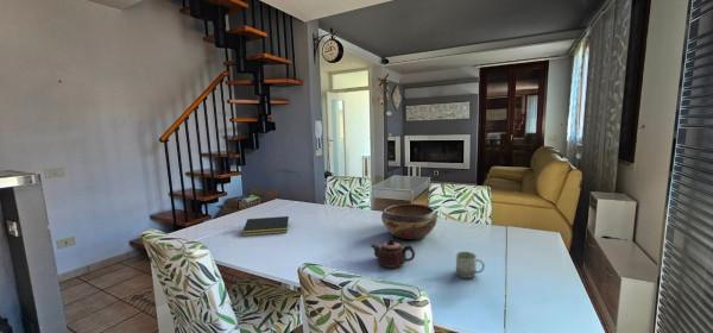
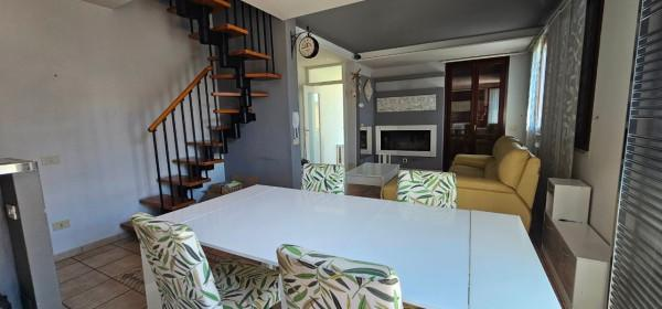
- notepad (266, 225)
- decorative bowl (409, 221)
- teapot (392, 251)
- cup (469, 264)
